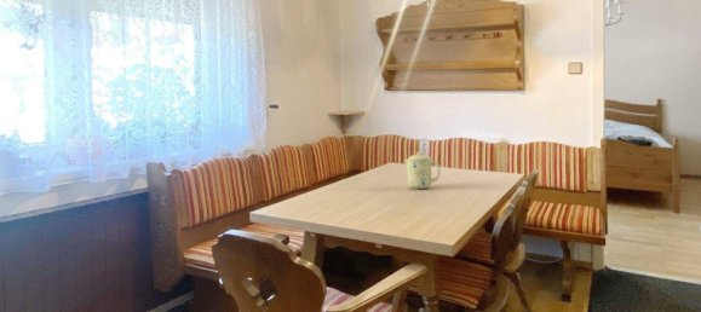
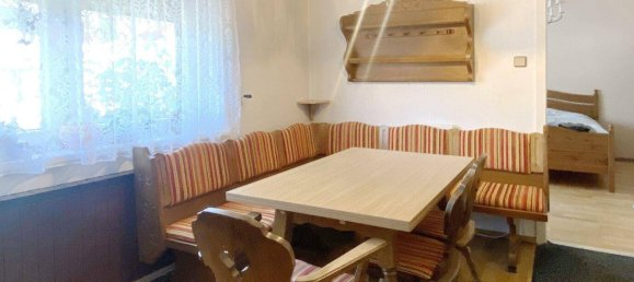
- mug (421, 169)
